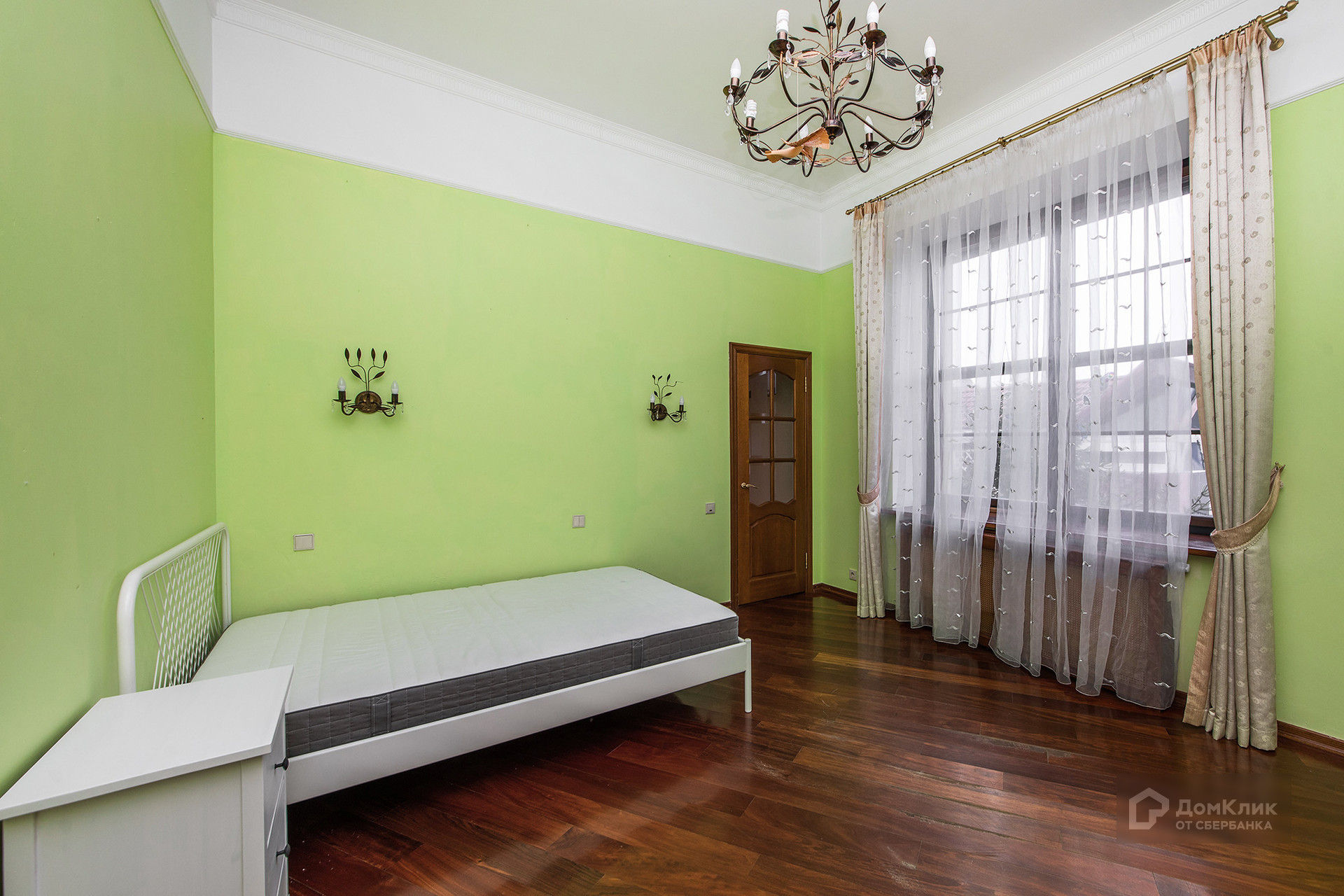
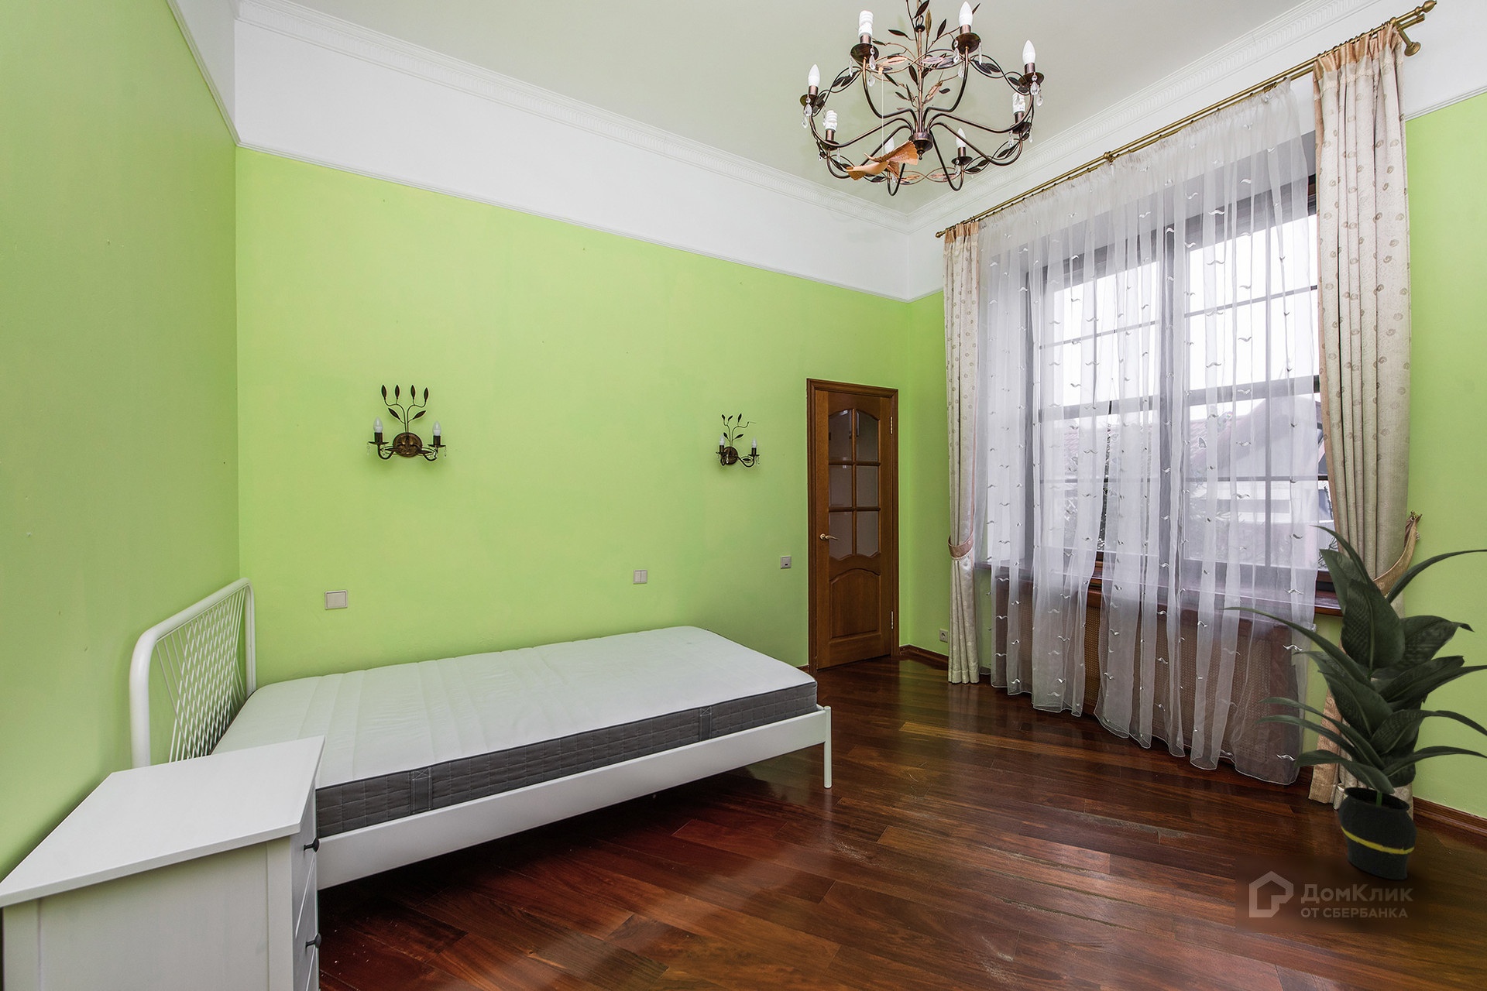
+ indoor plant (1362, 692)
